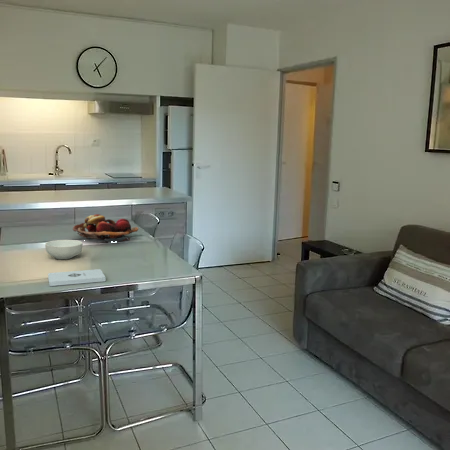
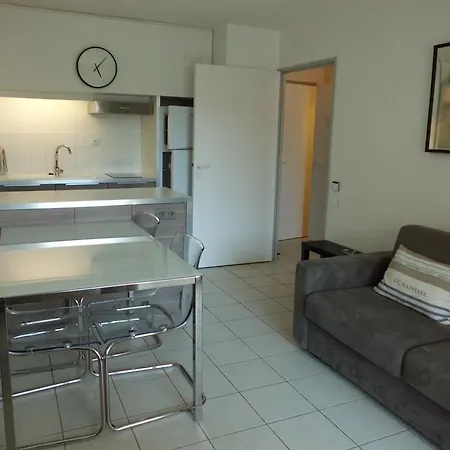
- cereal bowl (64, 250)
- fruit basket (104, 227)
- notepad (76, 277)
